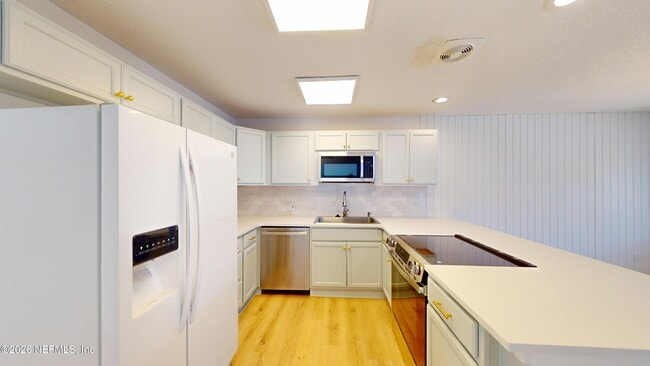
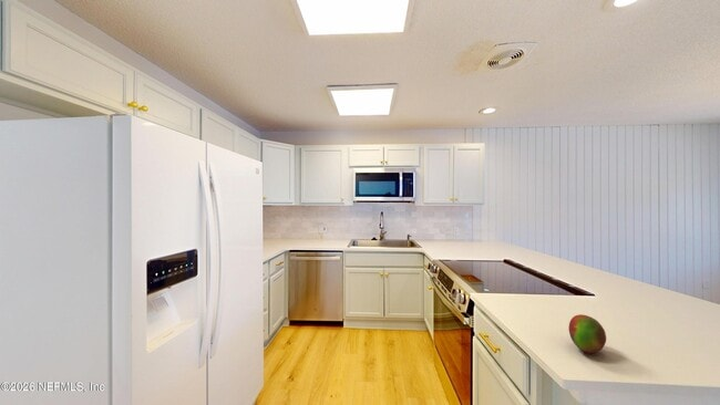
+ fruit (586, 333)
